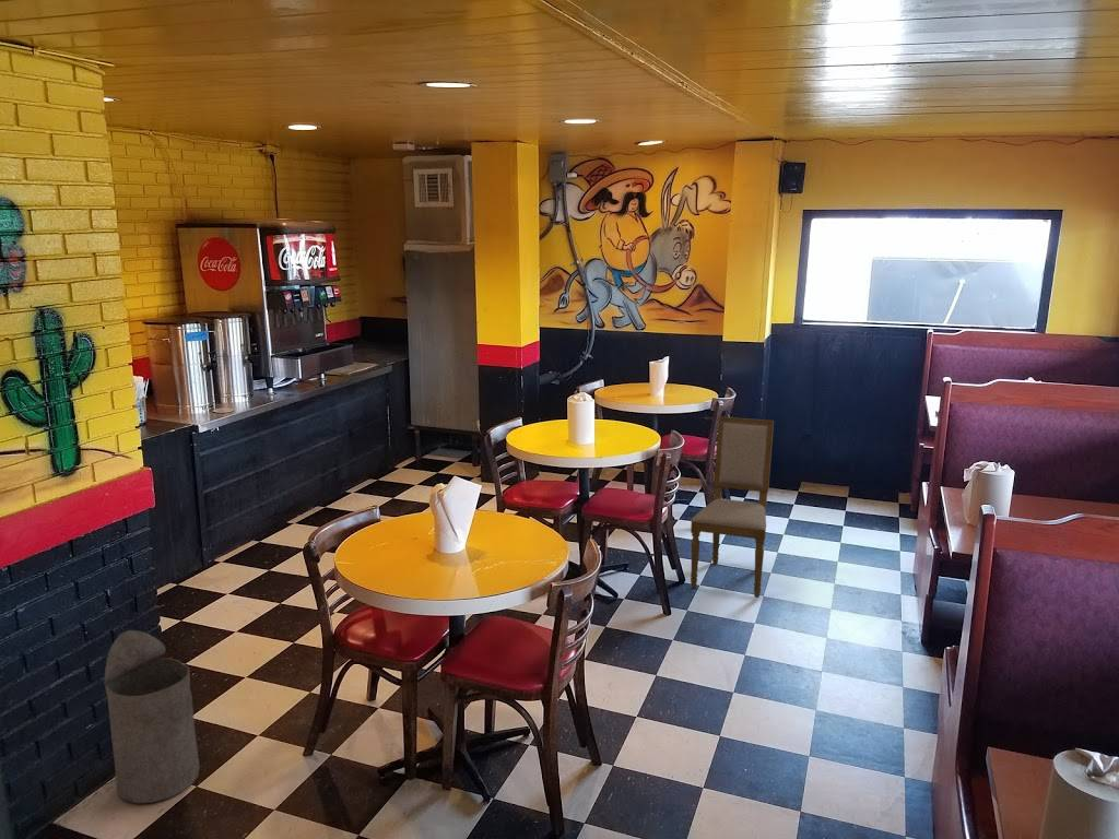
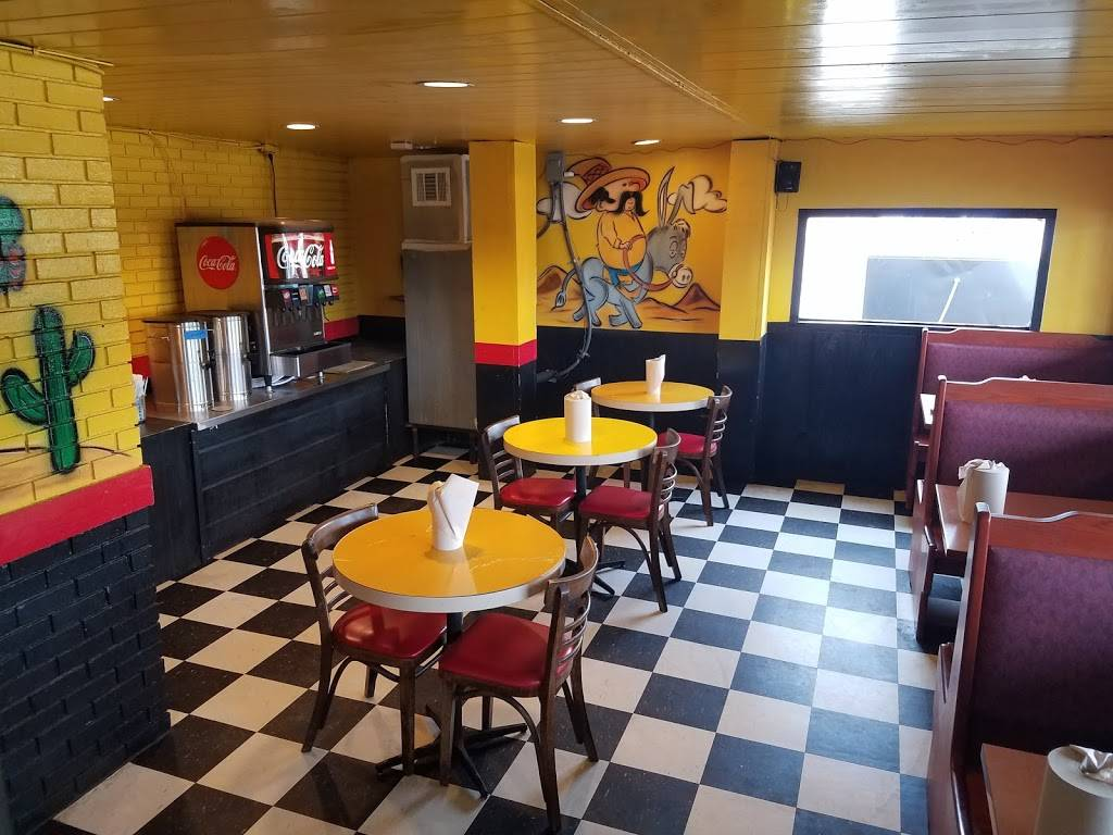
- trash can (151, 709)
- dining chair (734, 503)
